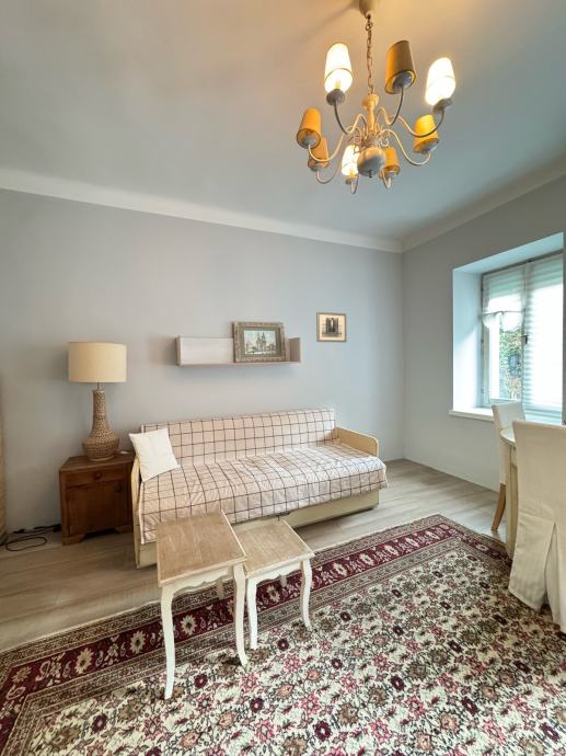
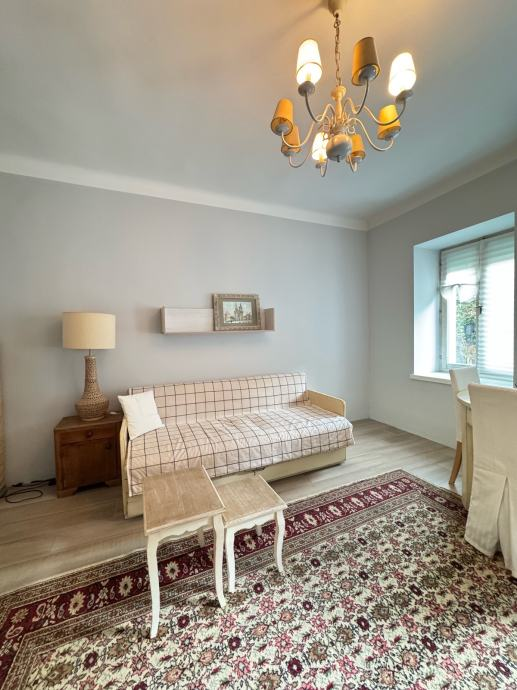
- wall art (332, 327)
